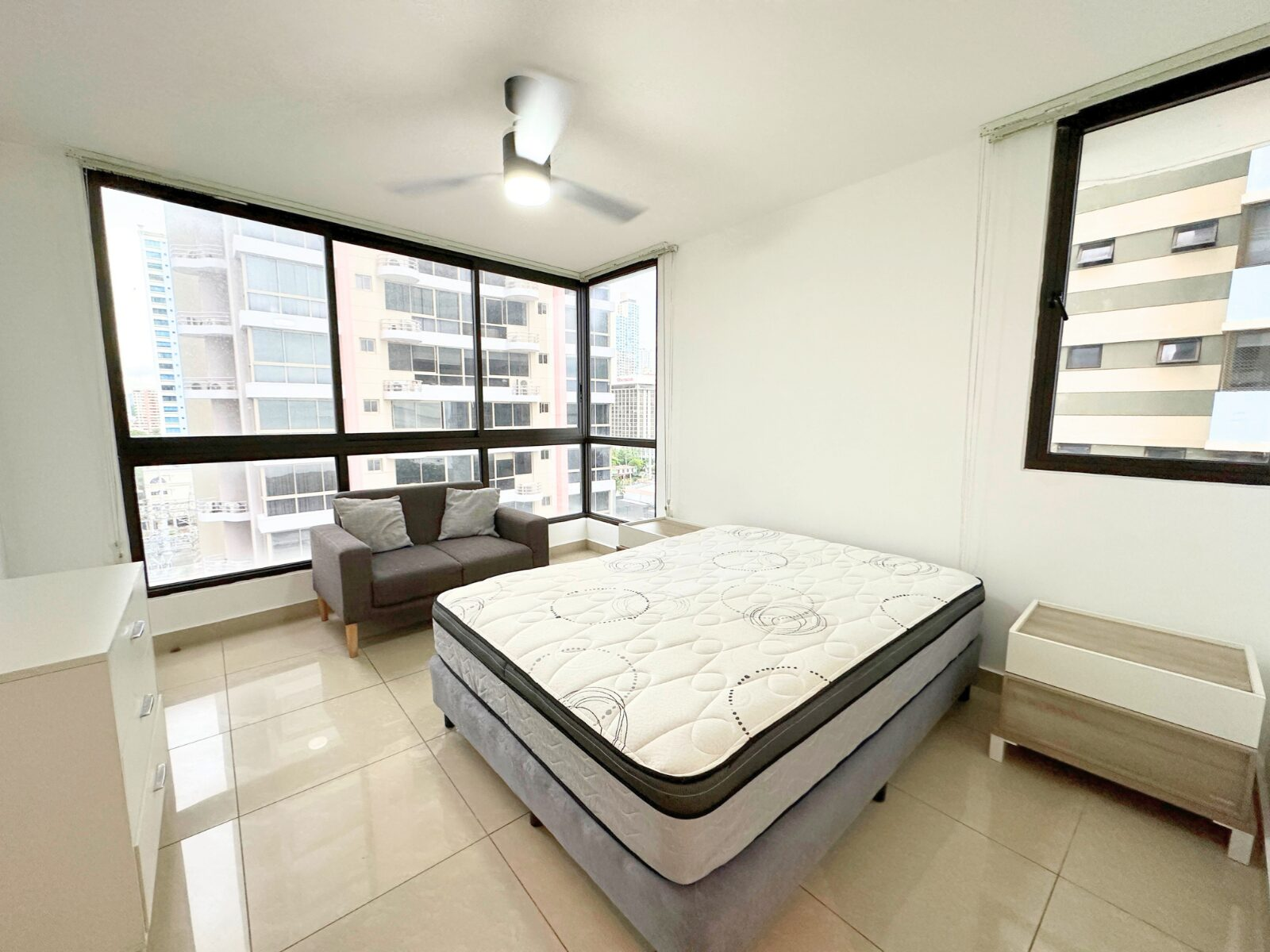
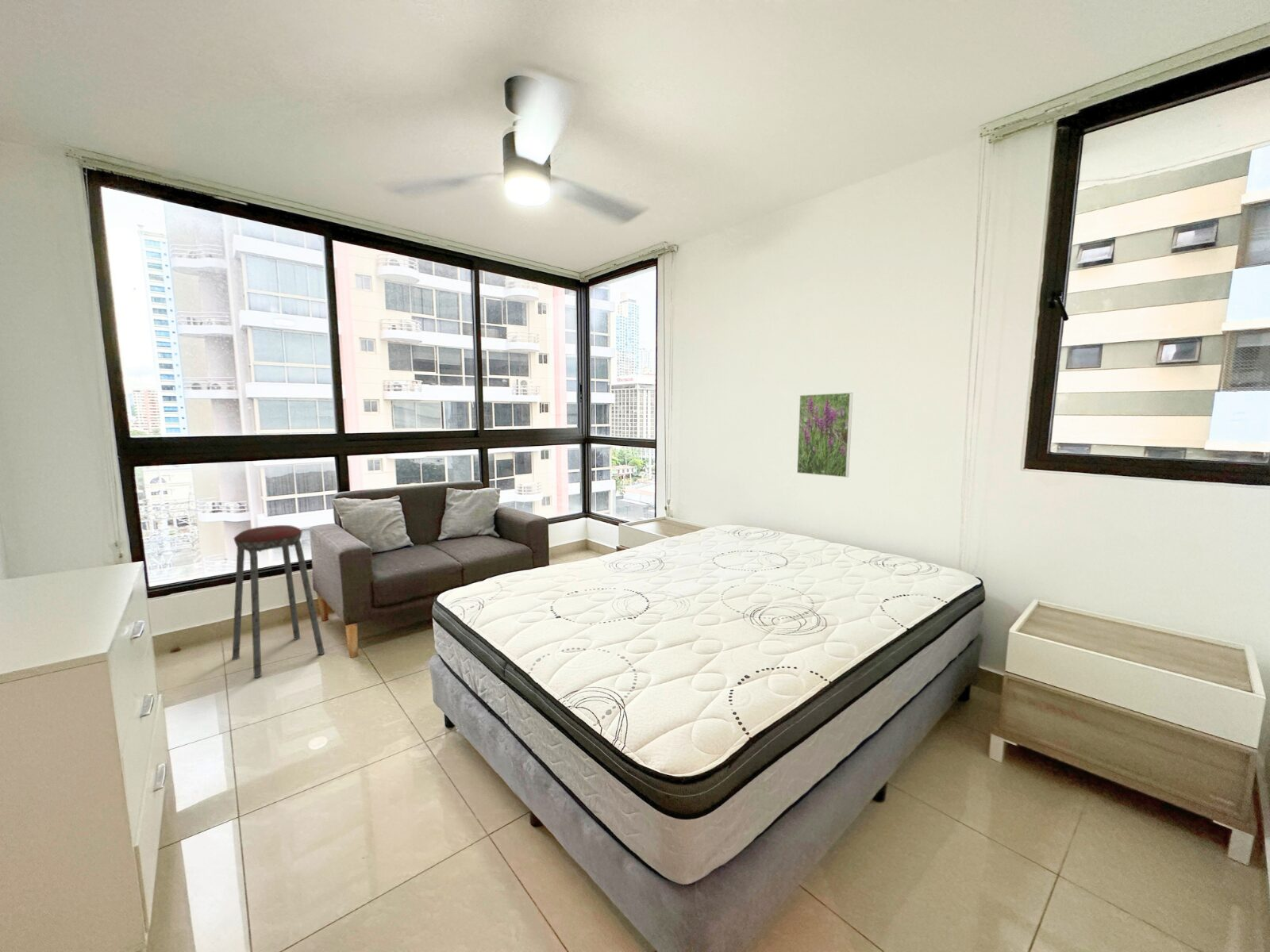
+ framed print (823, 435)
+ music stool (287, 590)
